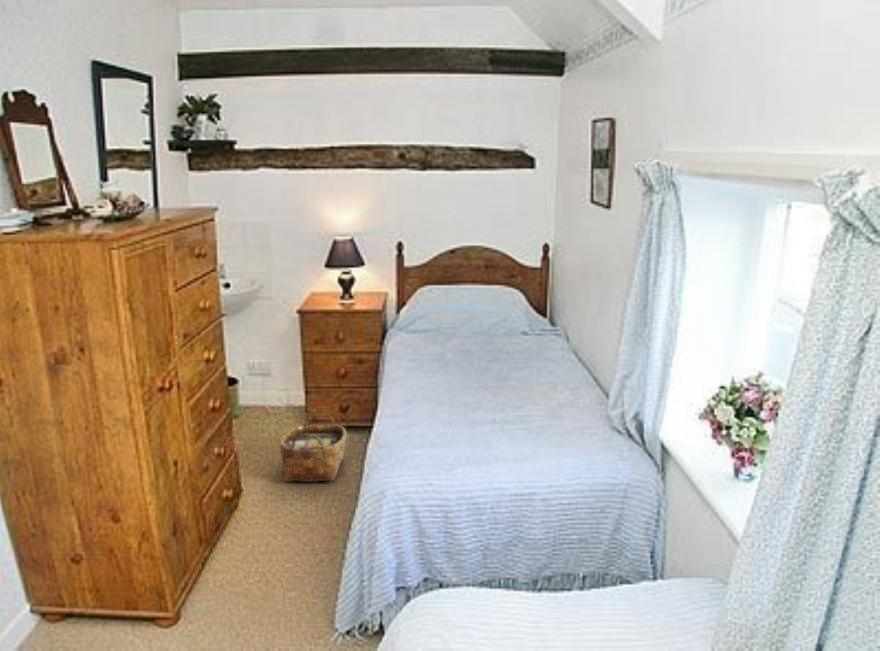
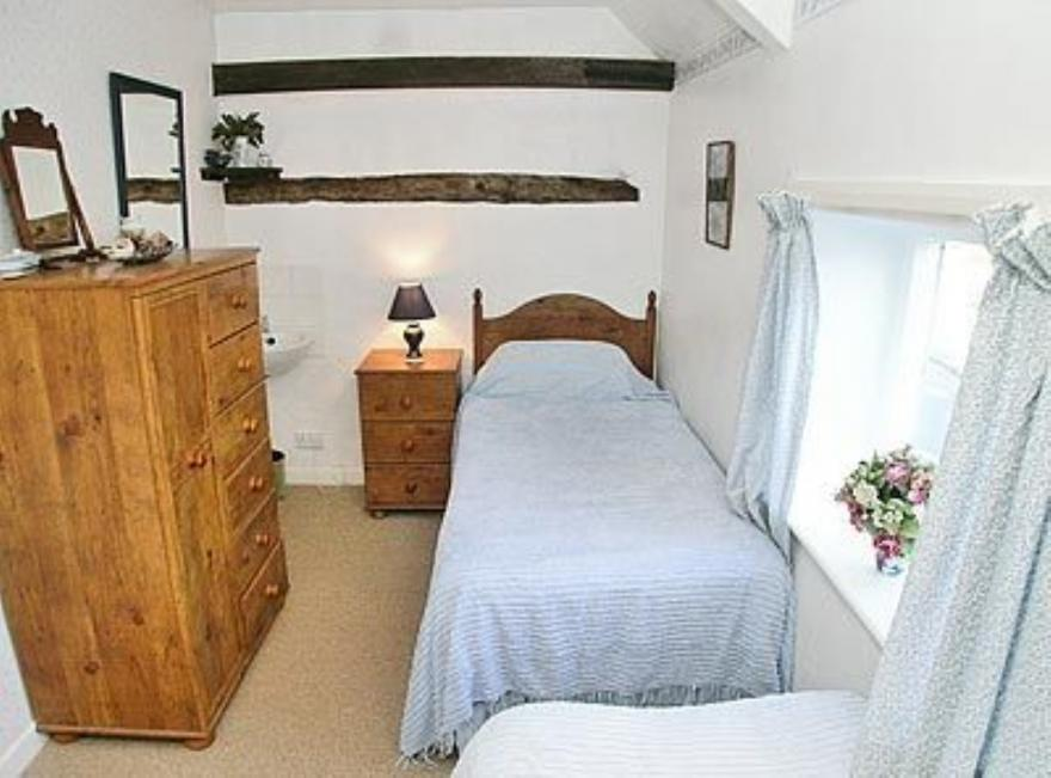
- woven basket (313, 444)
